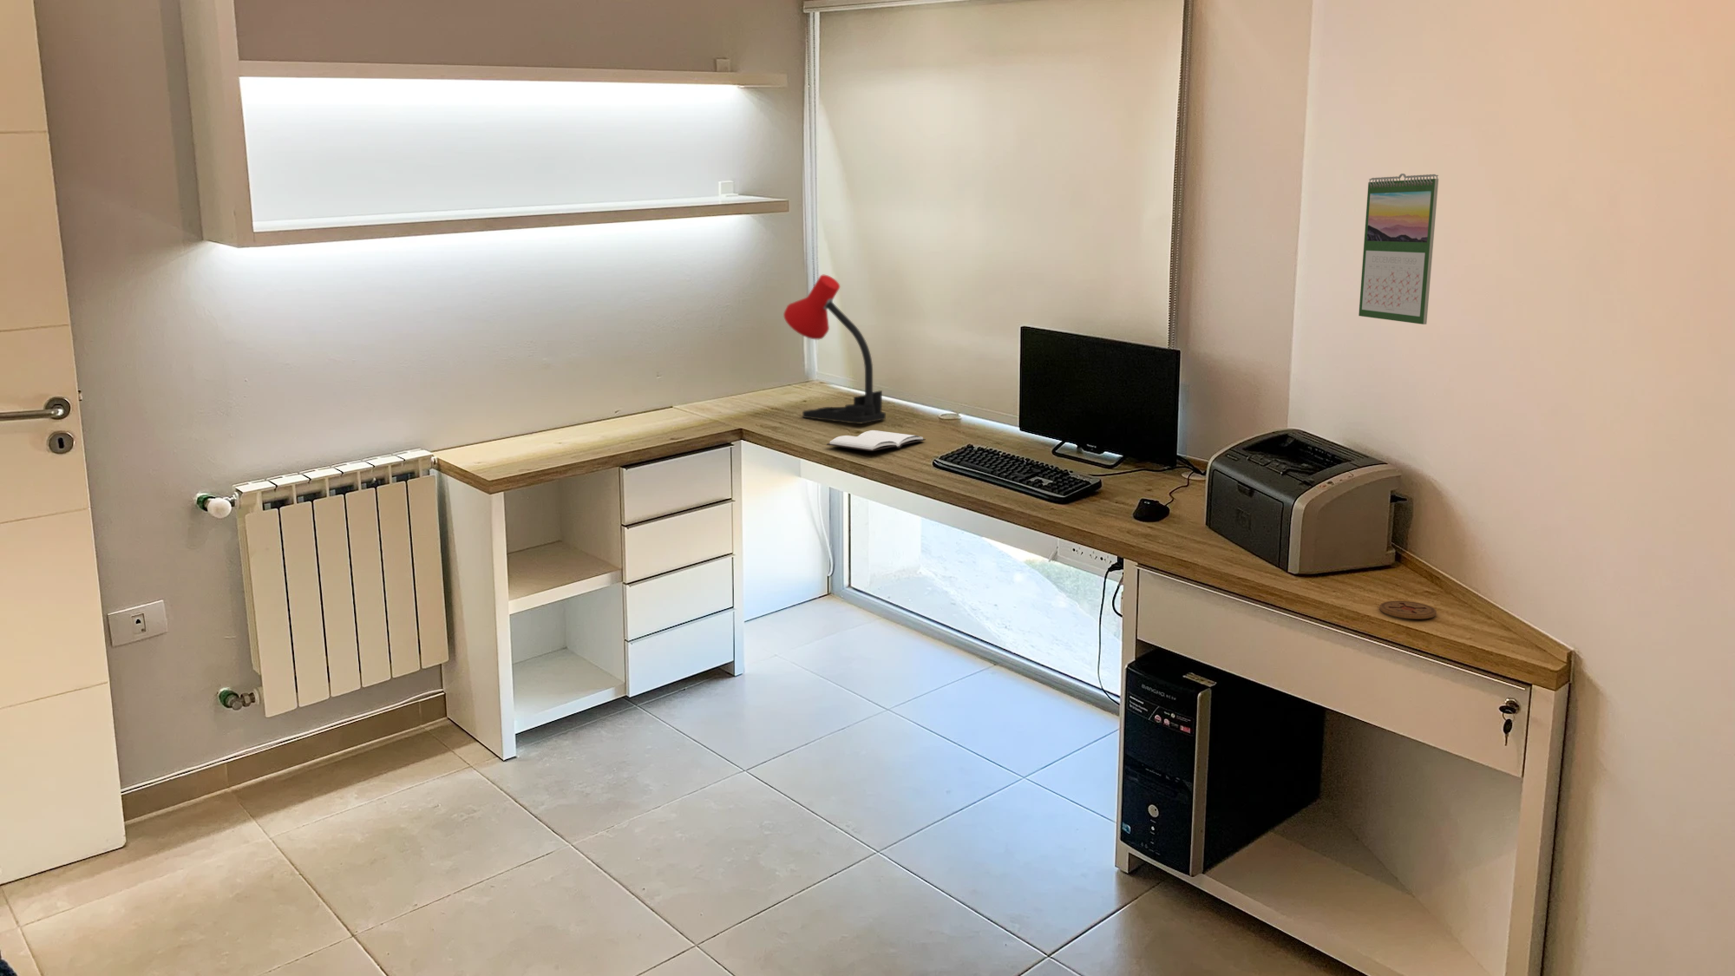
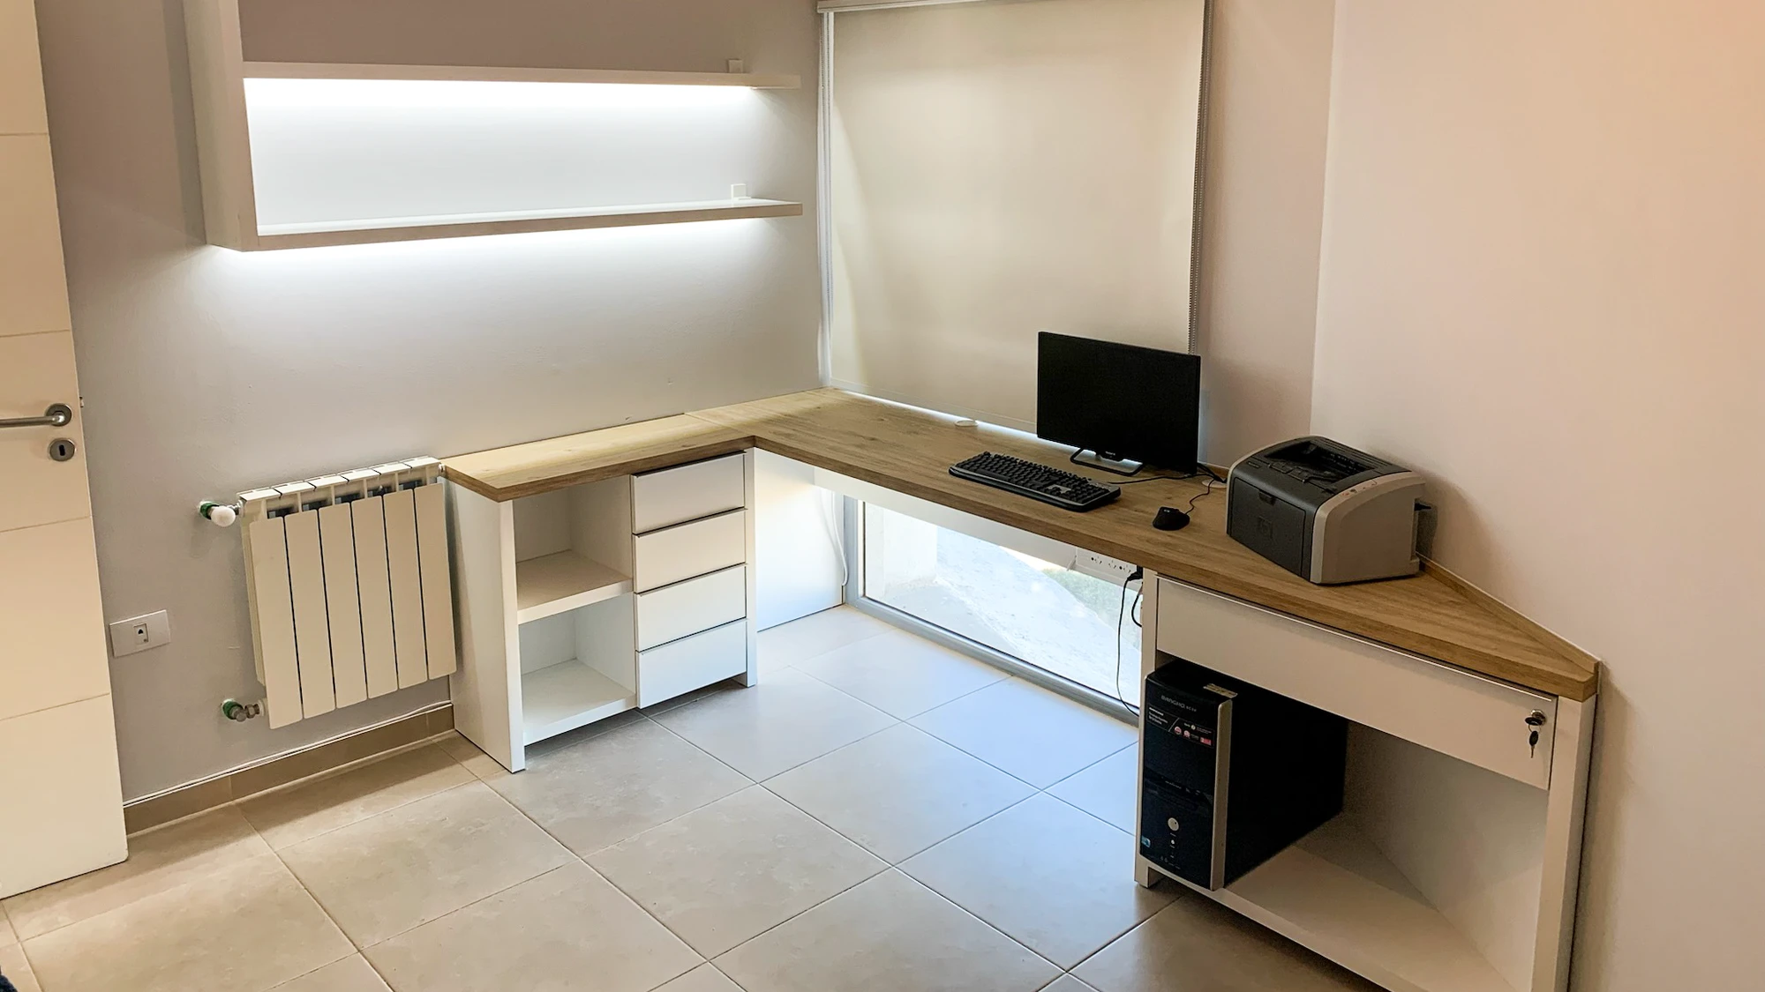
- calendar (1397, 247)
- book (876, 440)
- desk lamp (825, 336)
- coaster (1407, 609)
